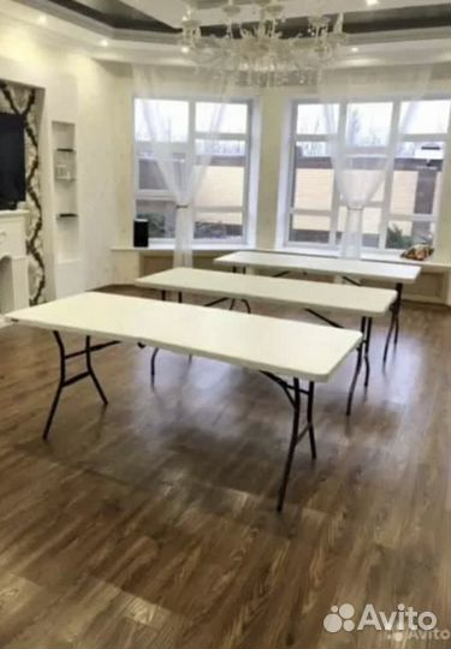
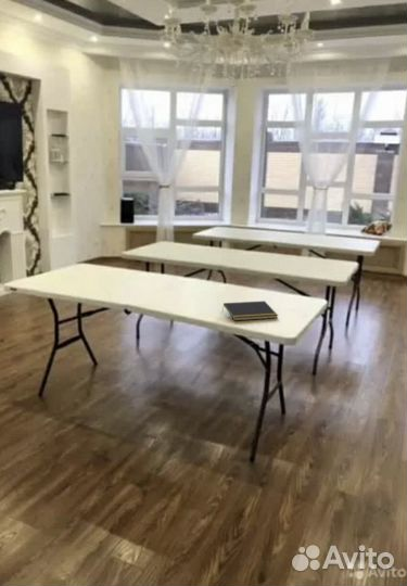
+ notepad (250, 310)
